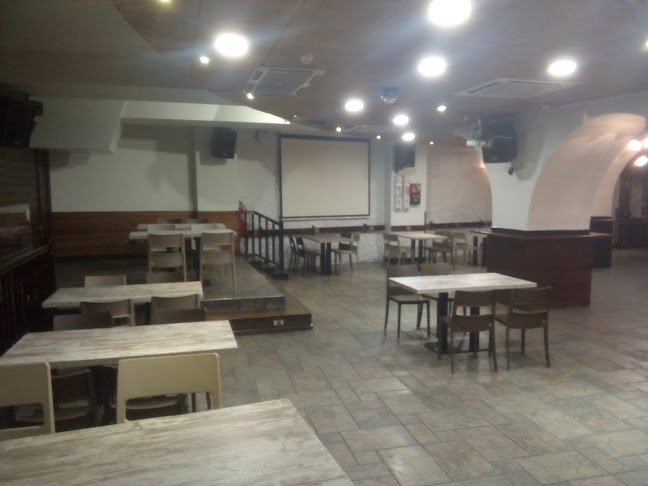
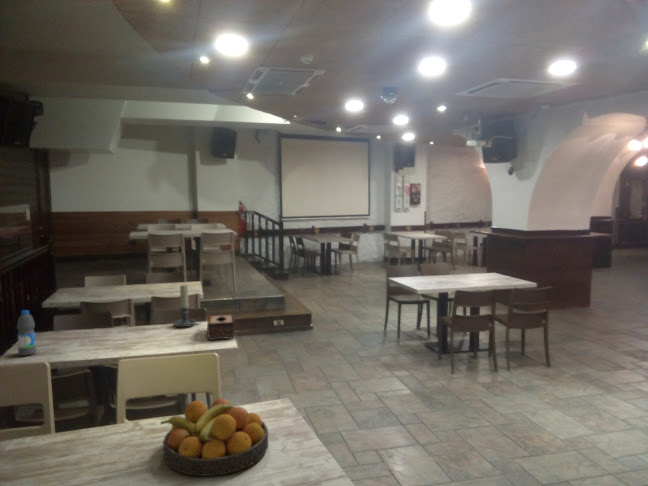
+ fruit bowl (216, 427)
+ water bottle (26, 332)
+ tissue box (221, 326)
+ candle holder (186, 304)
